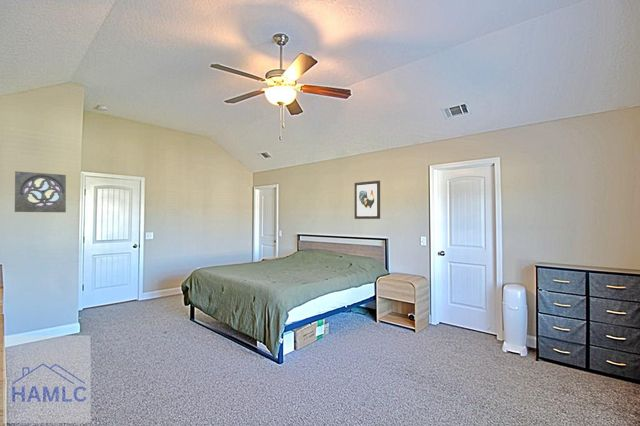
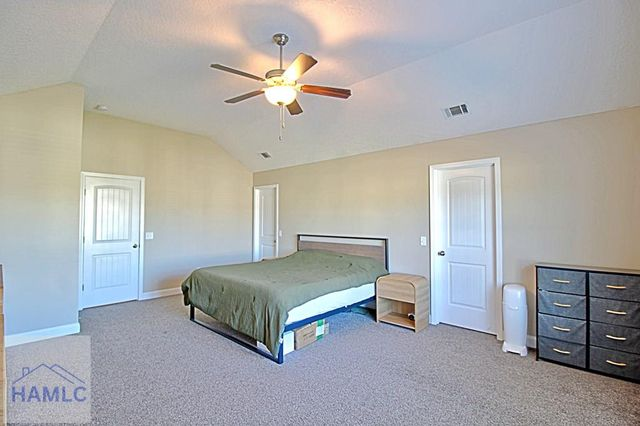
- wall ornament (41, 192)
- wall art (367, 200)
